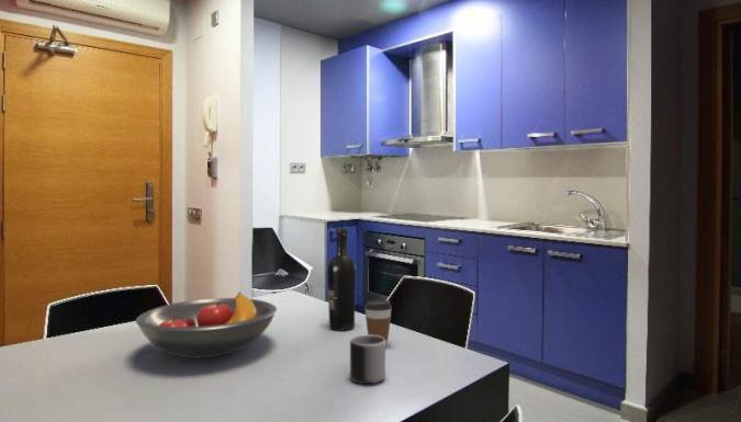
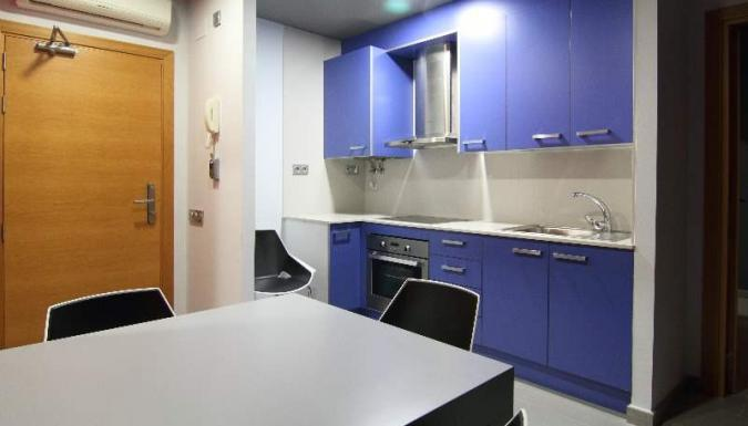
- mug (368, 355)
- fruit bowl (210, 324)
- wine bottle (341, 277)
- coffee cup (378, 323)
